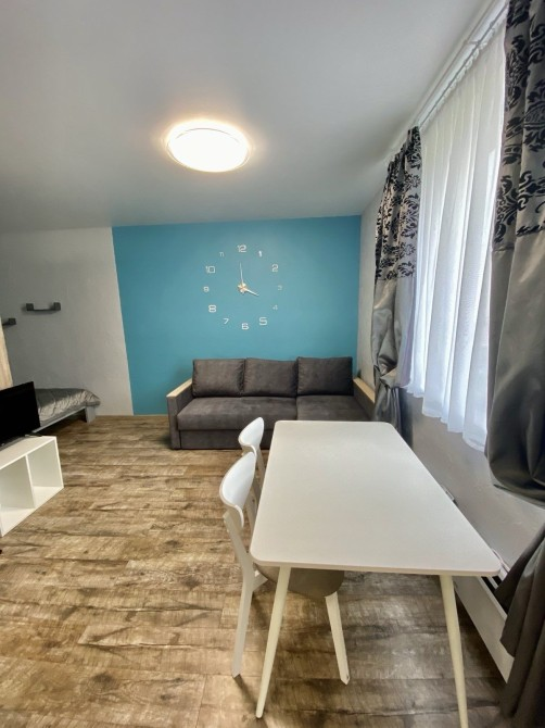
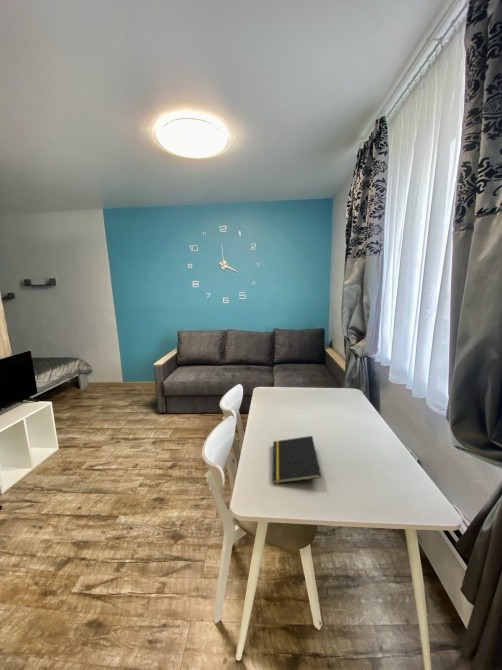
+ notepad (294, 457)
